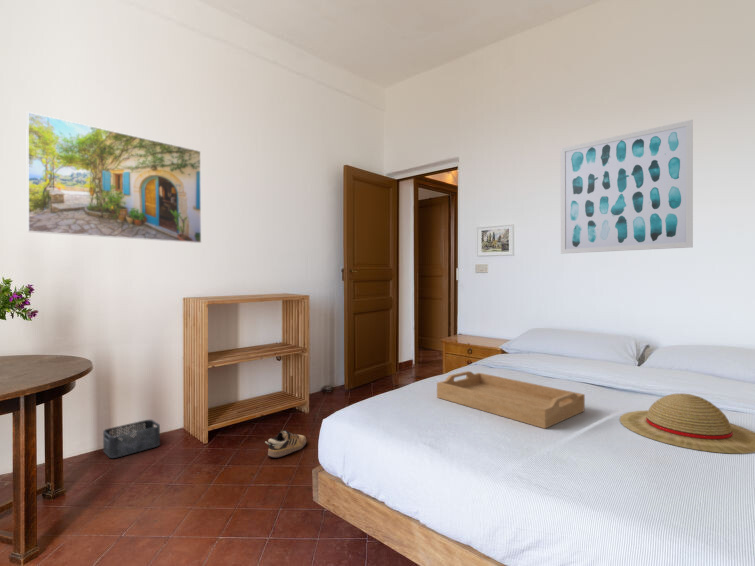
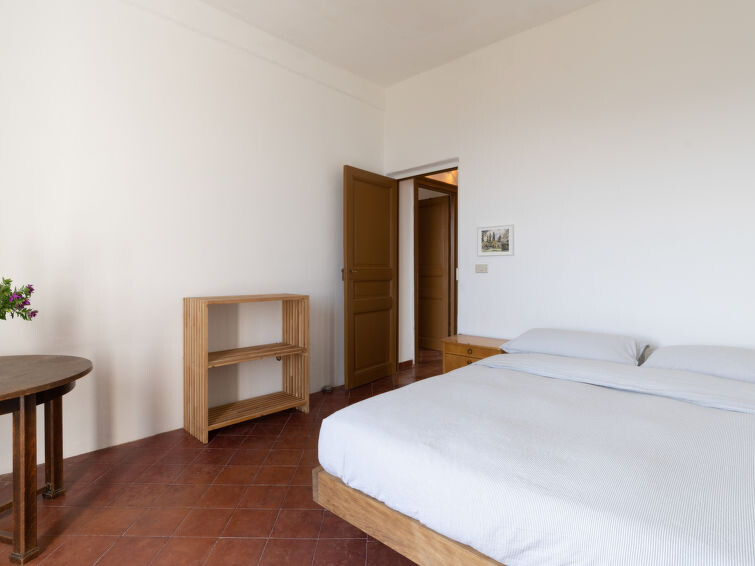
- storage bin (132, 437)
- serving tray (506, 393)
- straw hat (687, 411)
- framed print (125, 186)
- wall art (620, 193)
- shoe (286, 440)
